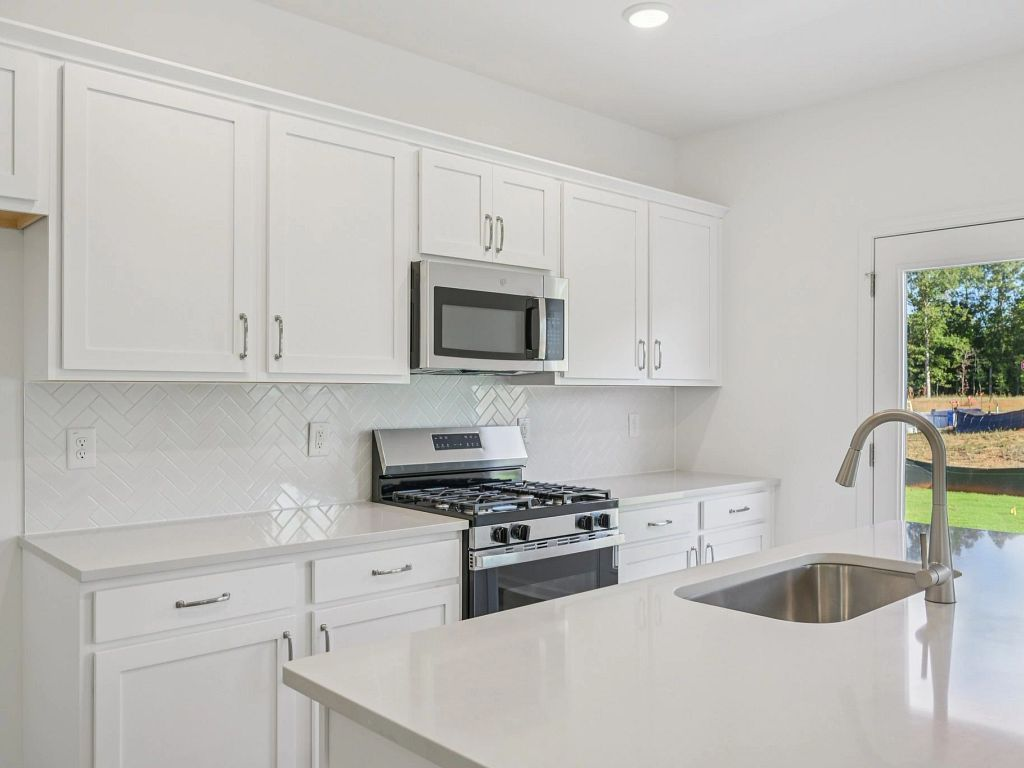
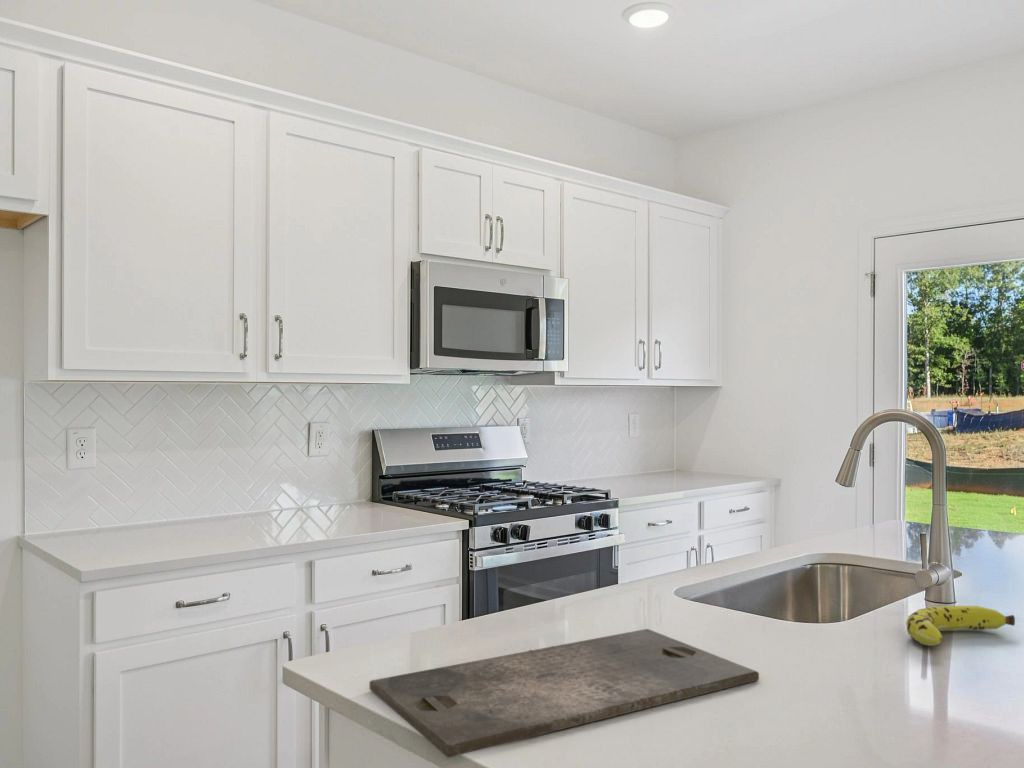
+ fruit (965, 626)
+ cutting board (567, 680)
